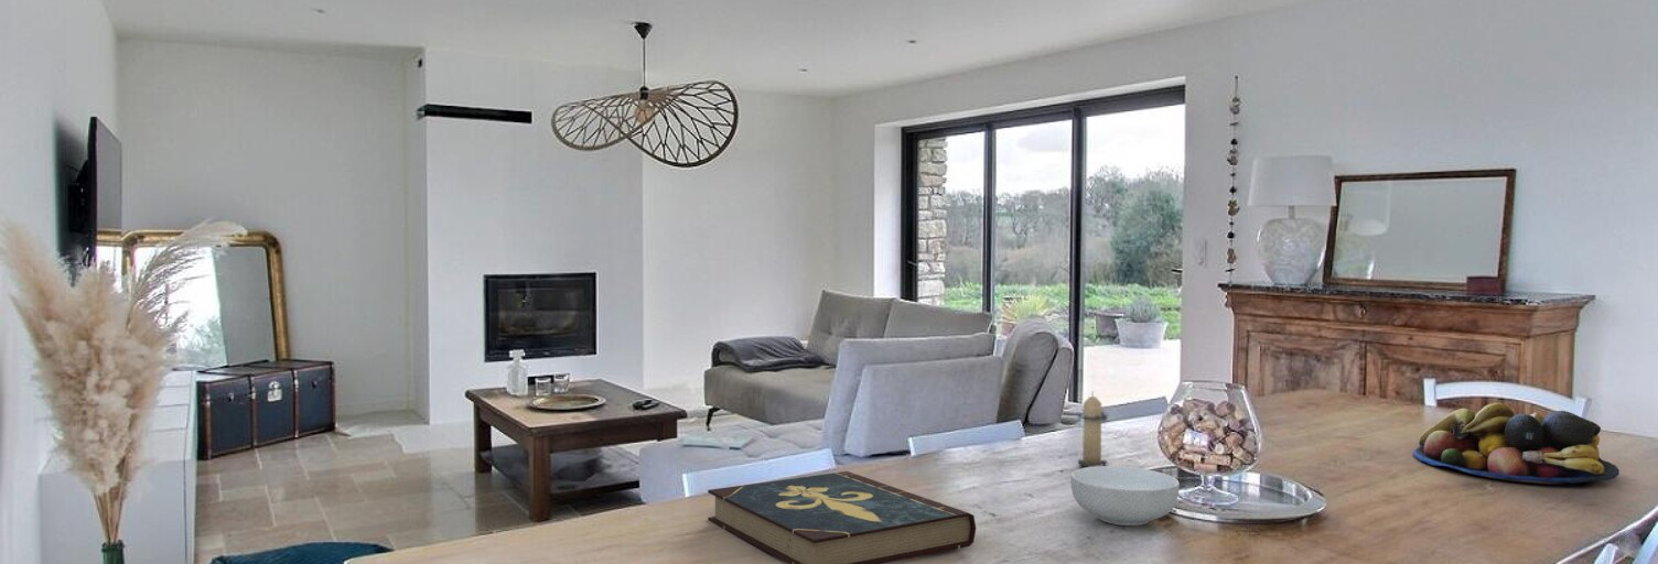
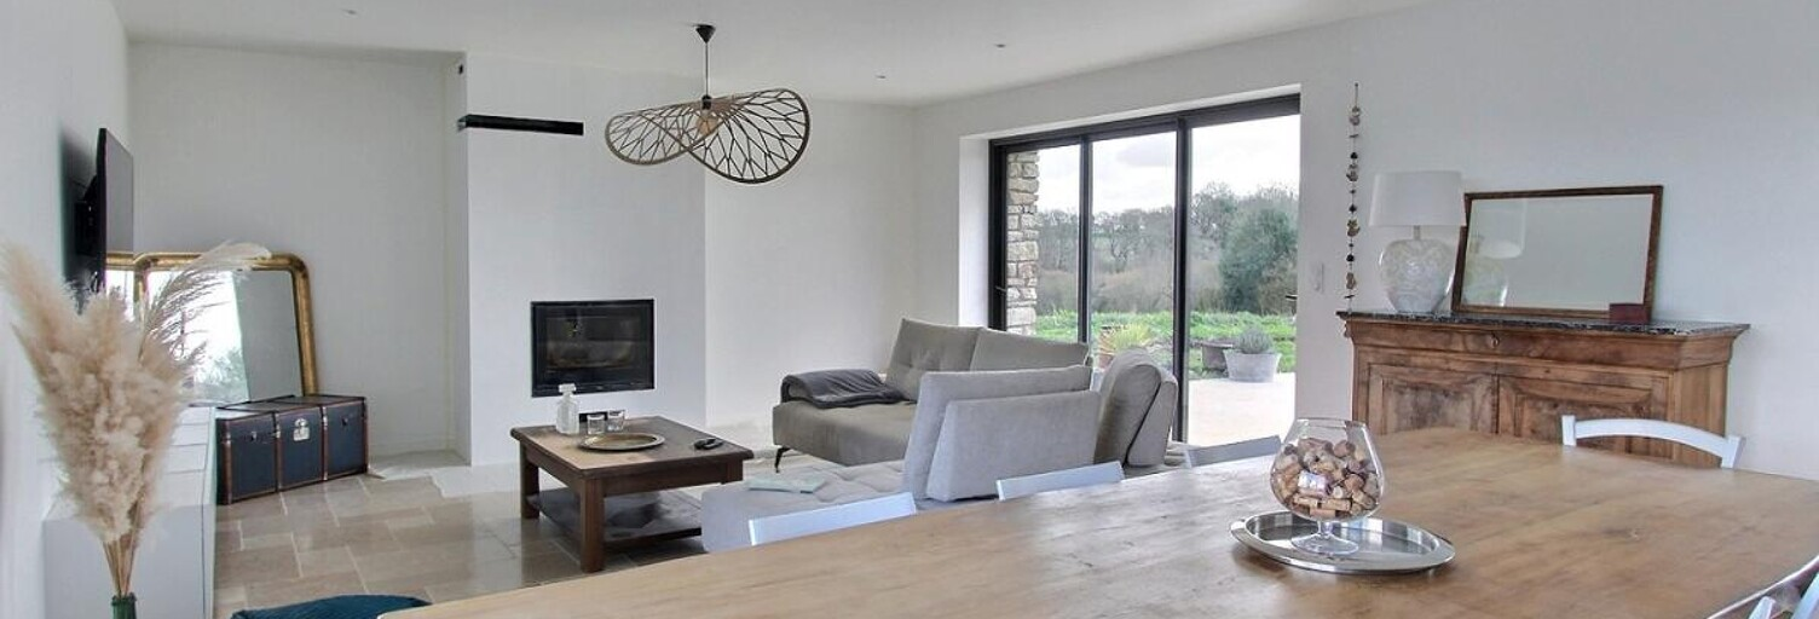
- book (836, 516)
- candle (1091, 429)
- fruit bowl (1510, 433)
- cereal bowl (1123, 498)
